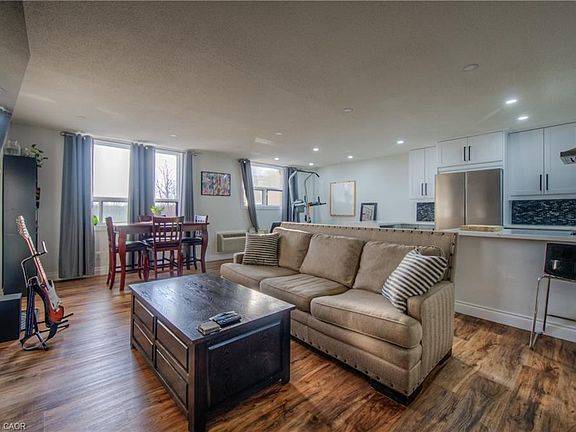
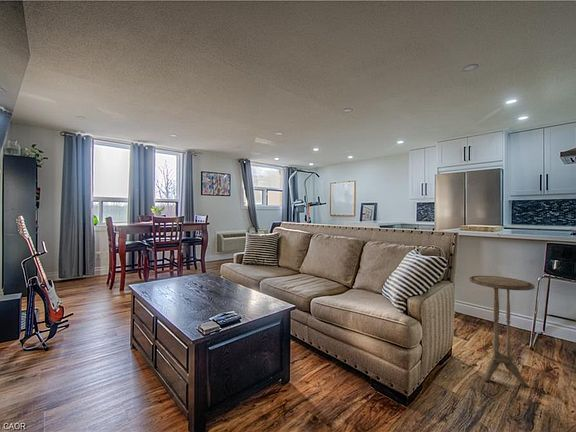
+ side table (498, 330)
